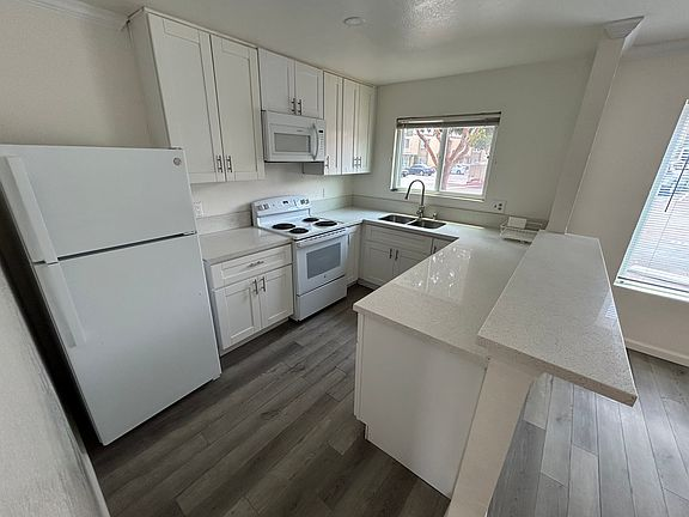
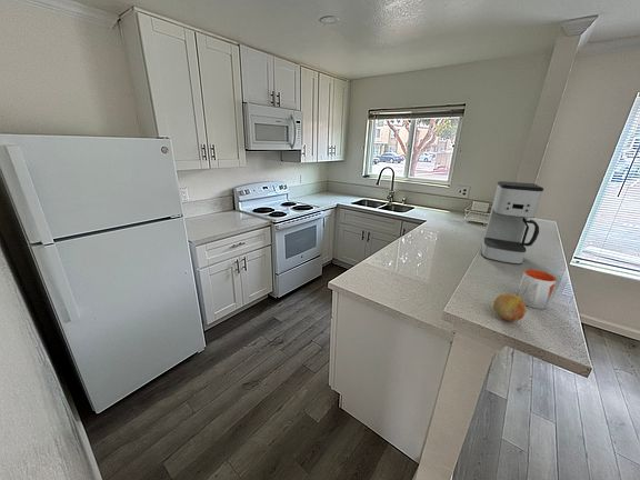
+ coffee maker (513, 221)
+ fruit (509, 307)
+ mug (534, 290)
